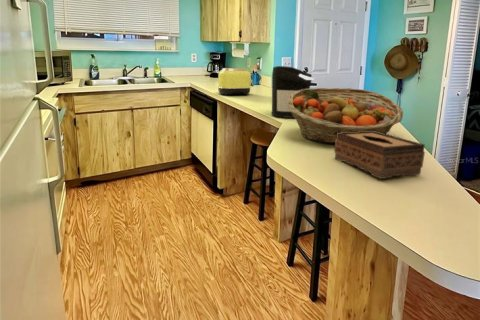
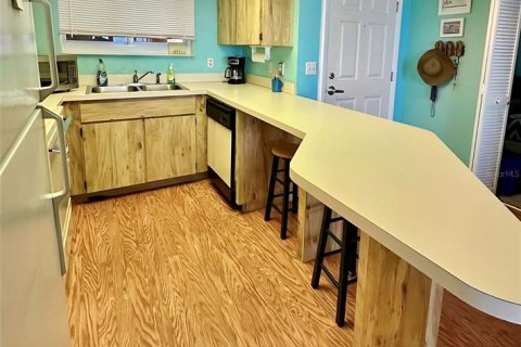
- tissue box (376, 152)
- fruit basket (342, 114)
- coffee maker (292, 91)
- toaster (235, 81)
